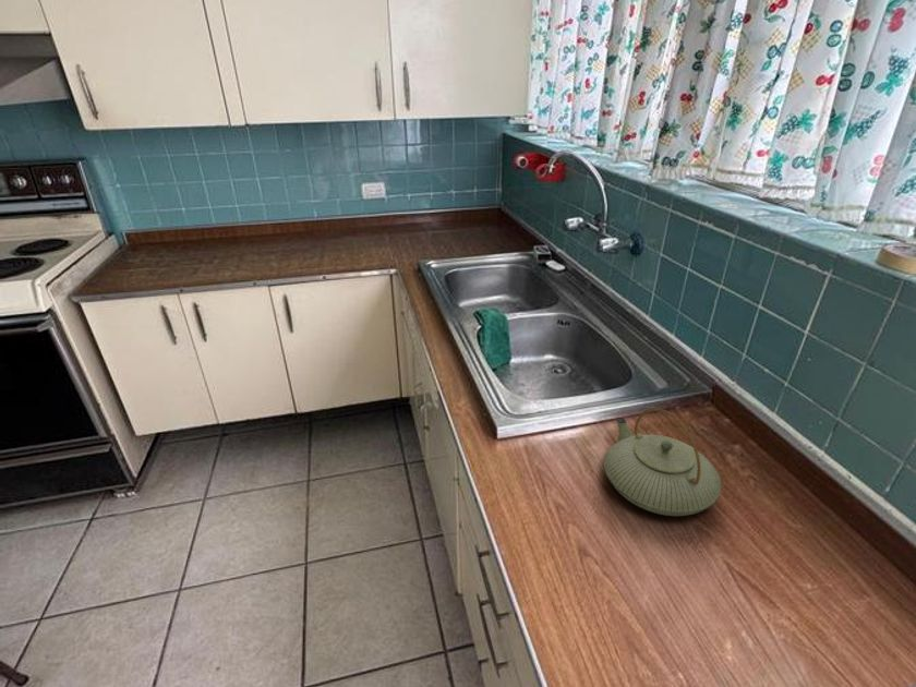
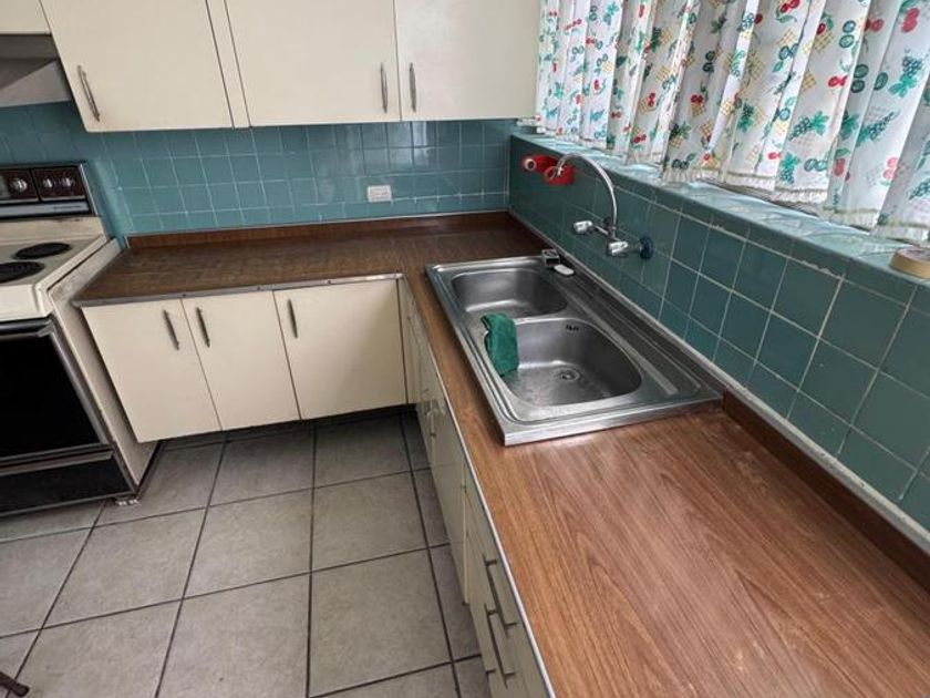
- teapot (659, 447)
